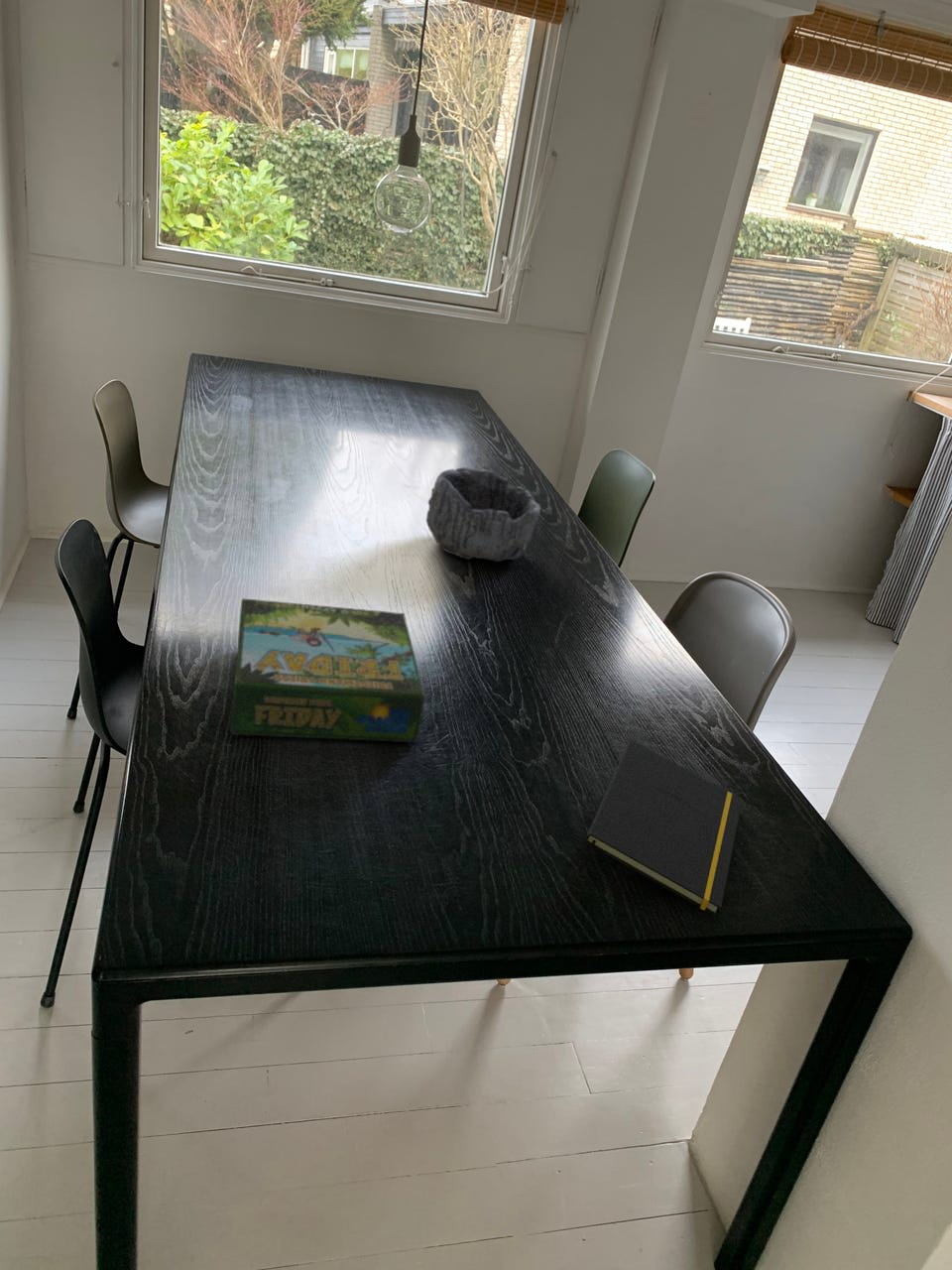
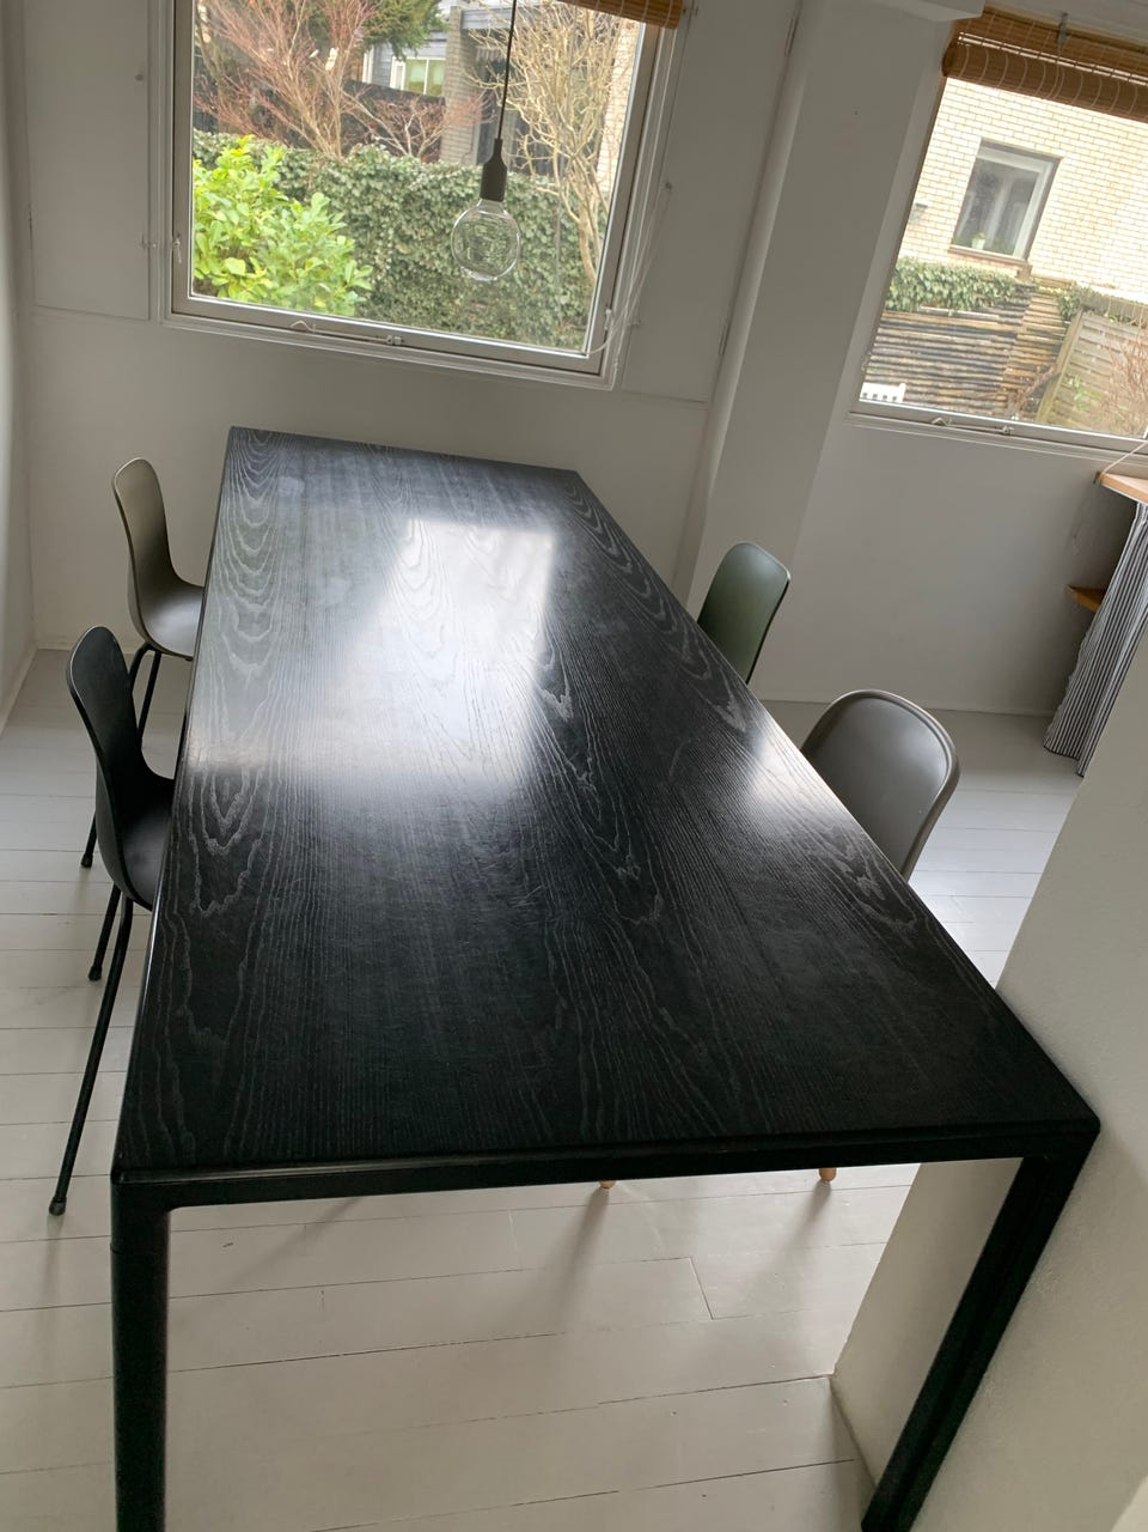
- board game (325, 668)
- notepad (668, 819)
- bowl (482, 514)
